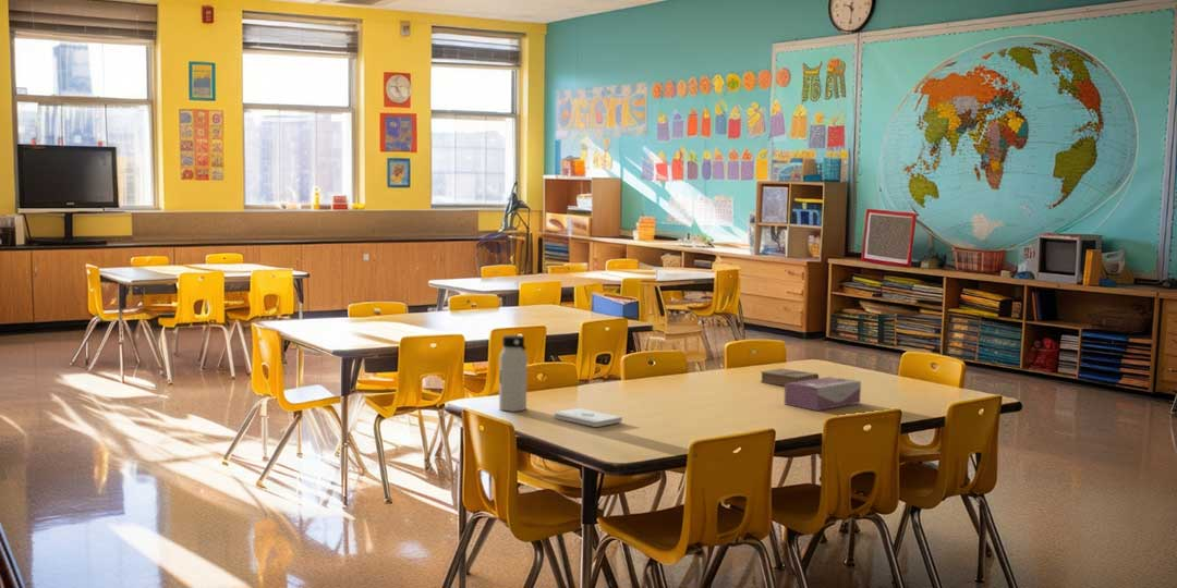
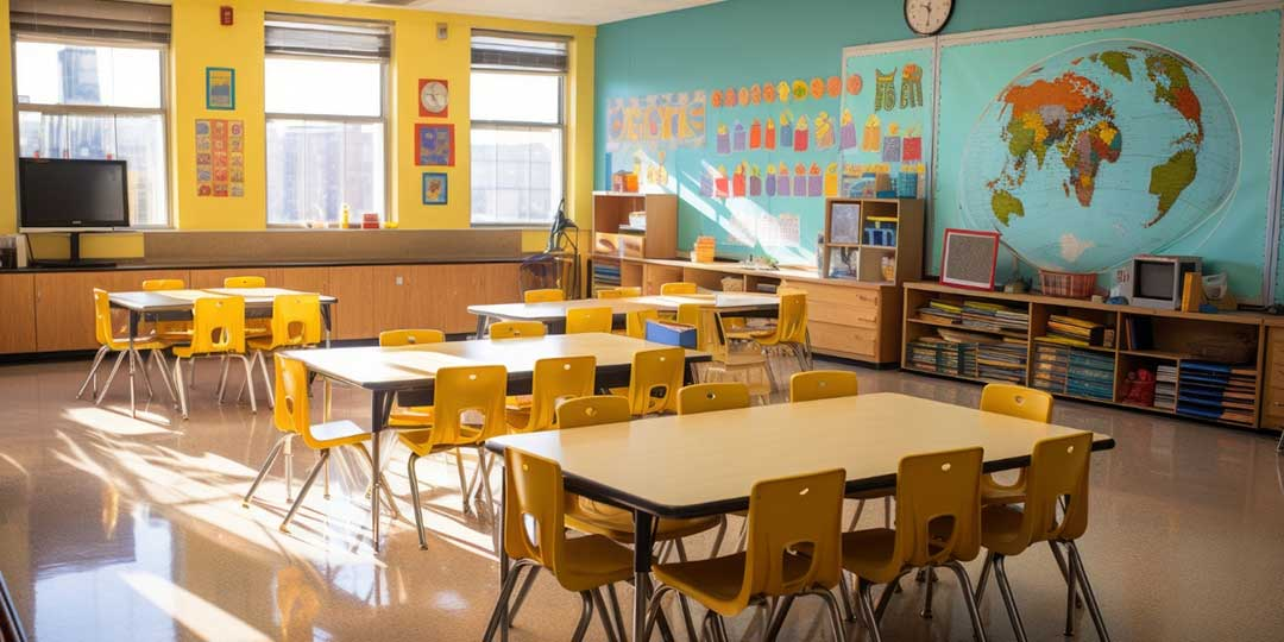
- notepad (586, 417)
- tissue box (822, 392)
- water bottle (512, 372)
- book (784, 377)
